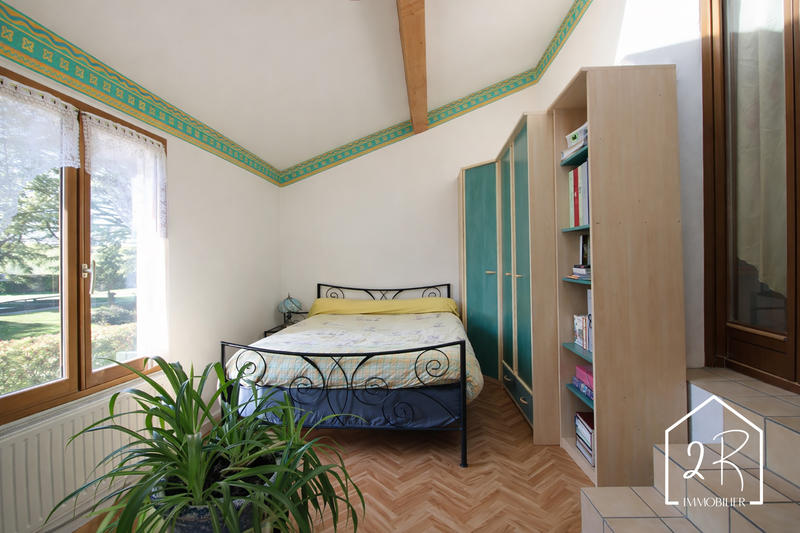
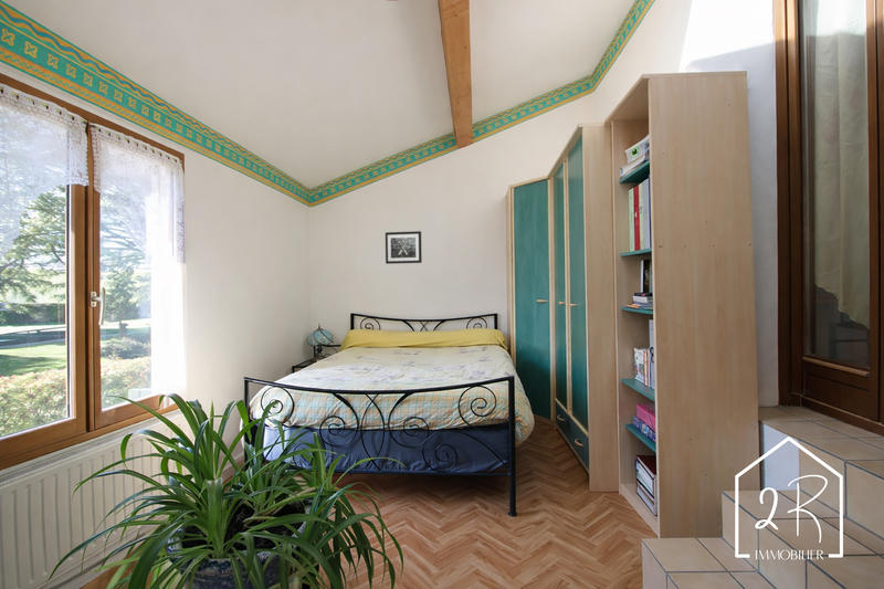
+ wall art (403, 248)
